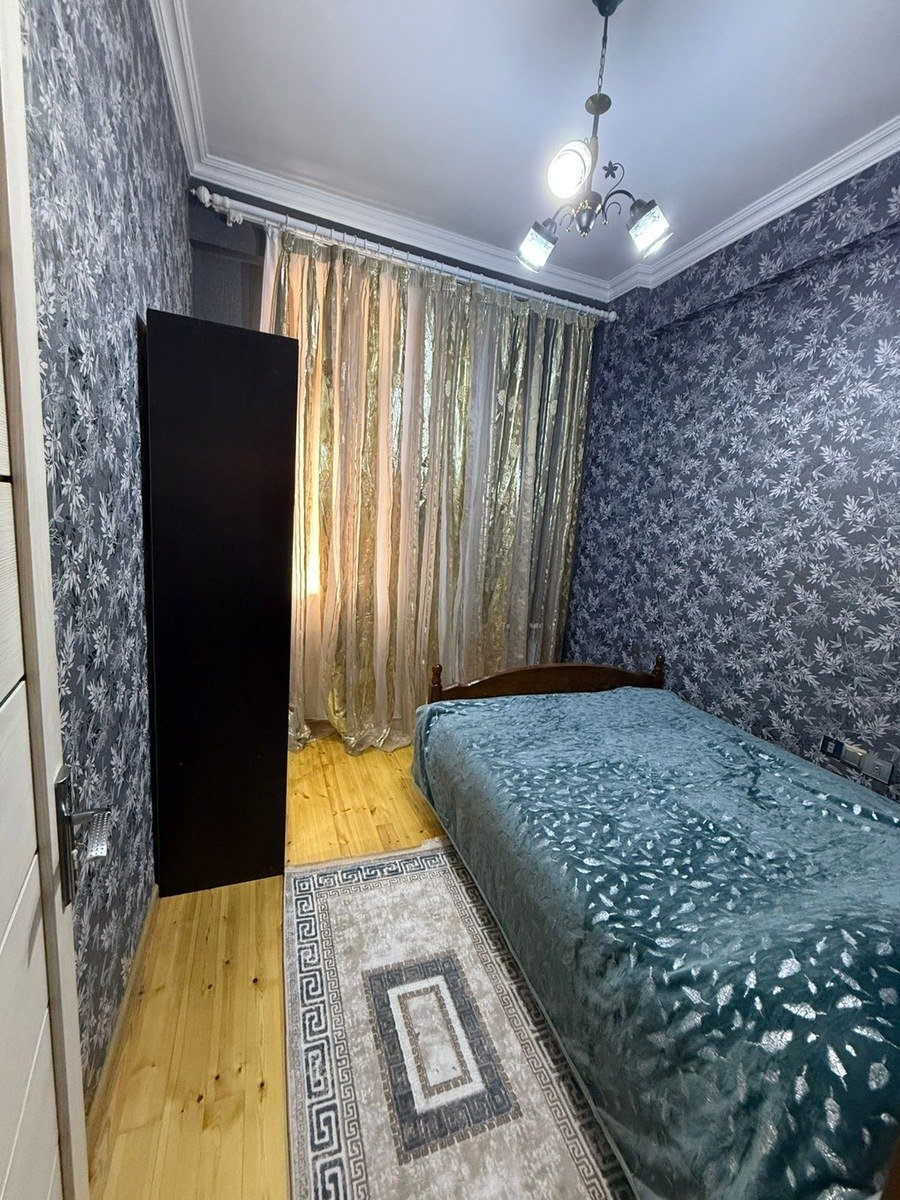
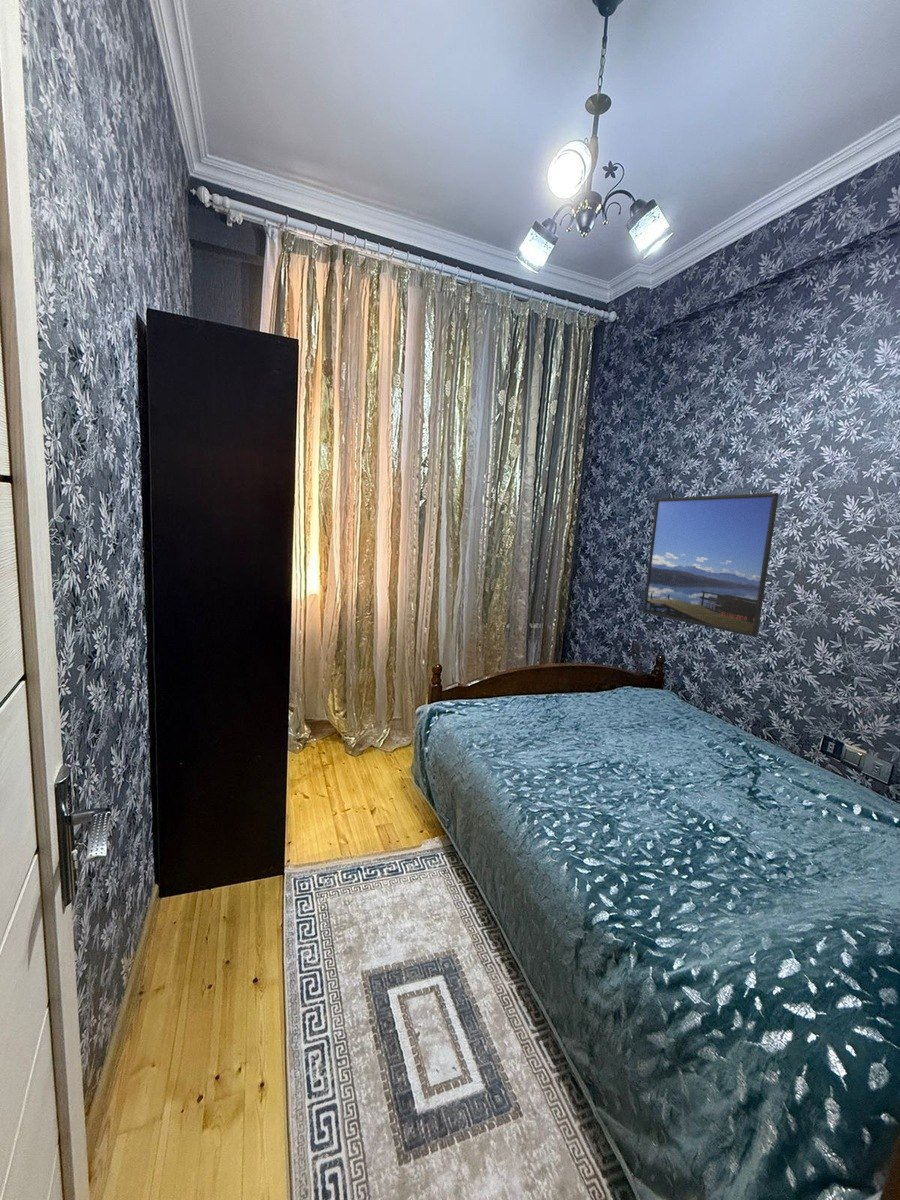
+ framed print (701, 561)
